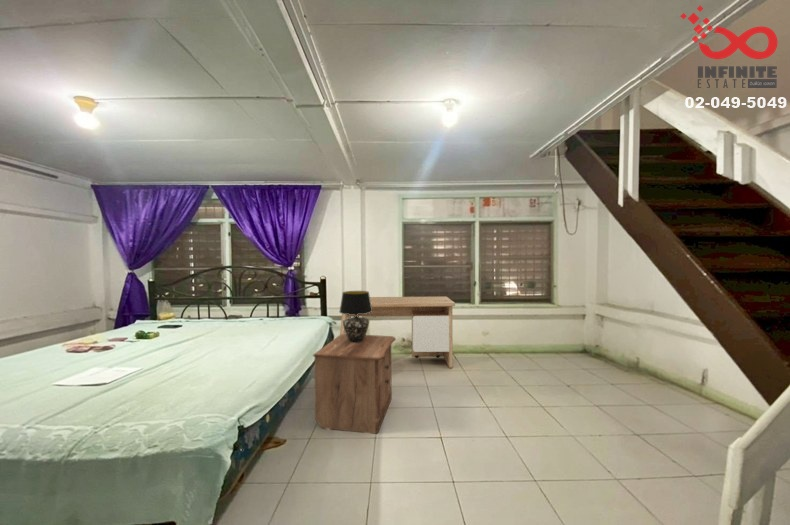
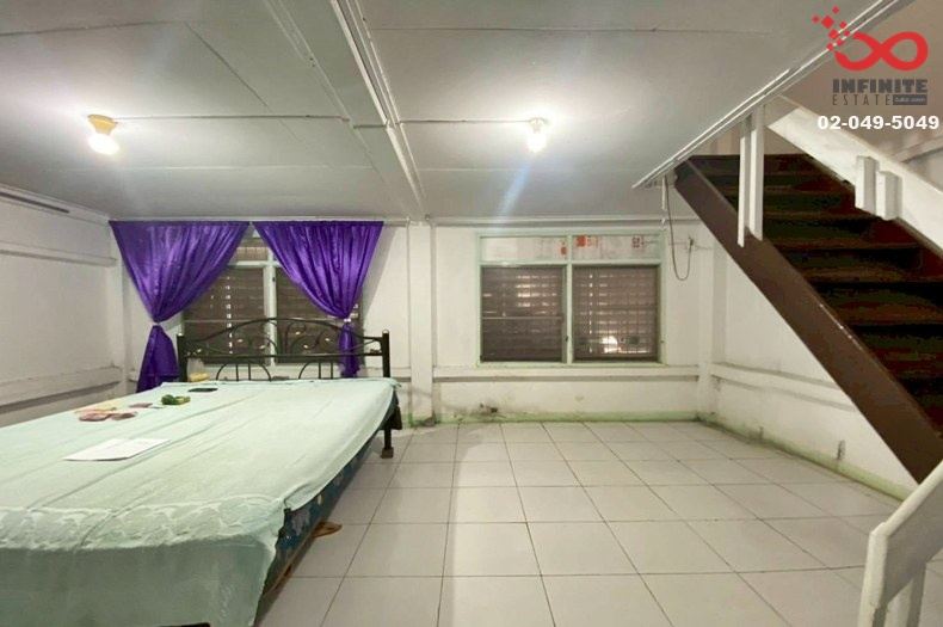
- table lamp (356, 316)
- nightstand (359, 378)
- desk (395, 315)
